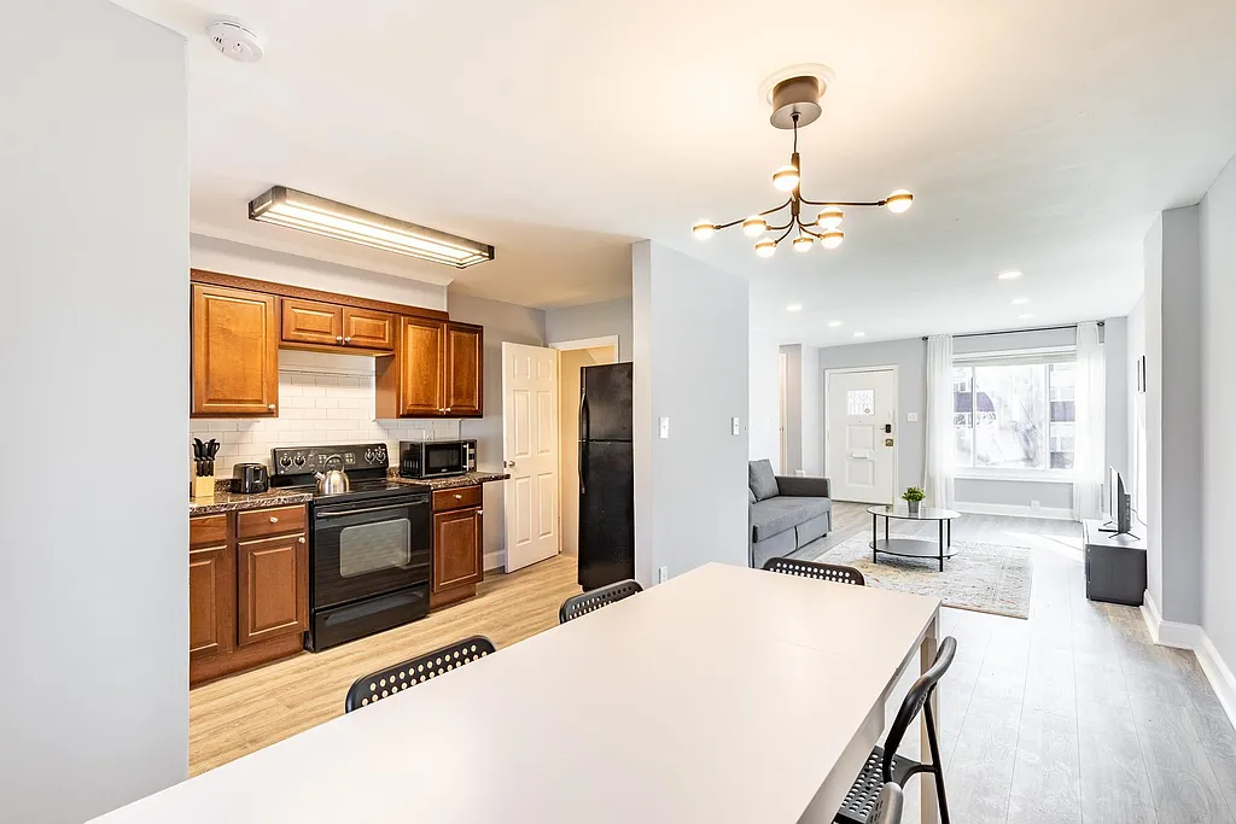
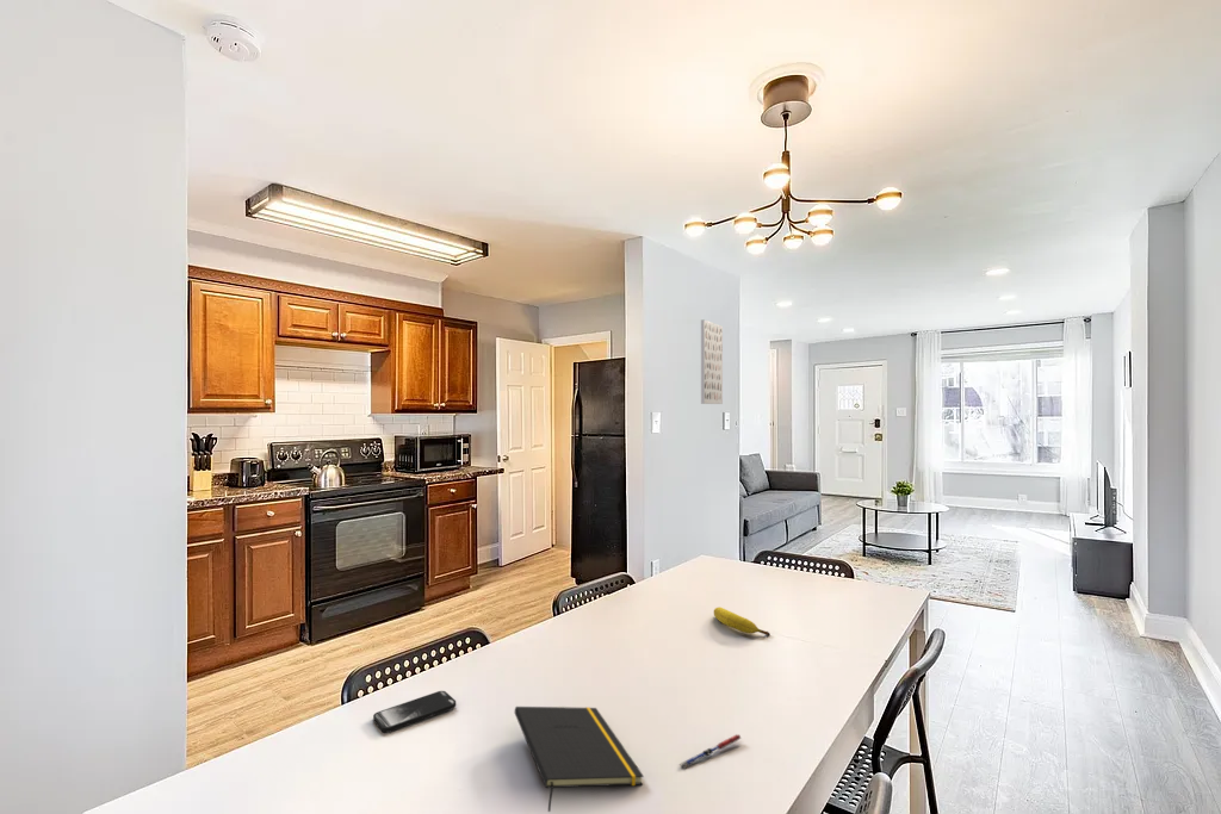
+ smartphone (415, 710)
+ fruit (733, 617)
+ notepad (574, 742)
+ wall art (712, 363)
+ pen (711, 748)
